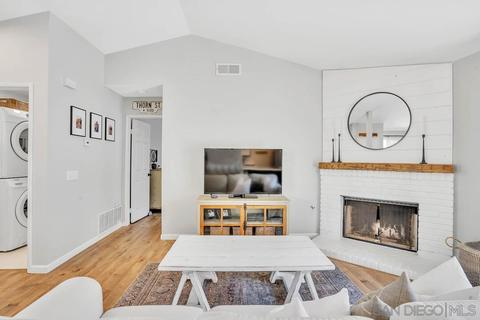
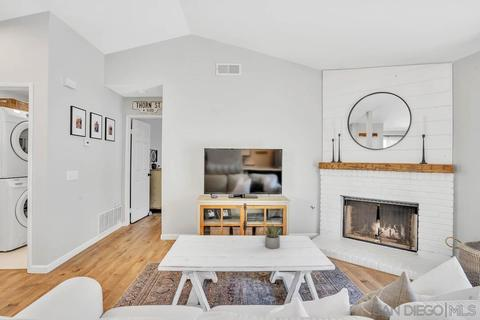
+ succulent plant (272, 234)
